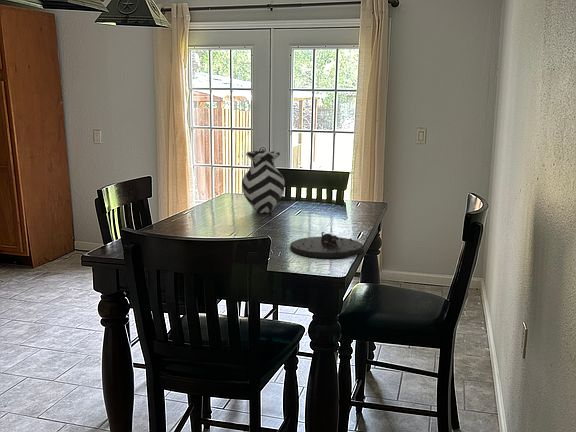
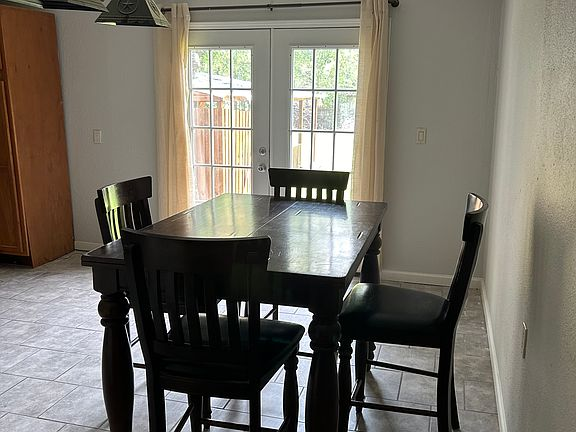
- vase (263, 182)
- plate (326, 241)
